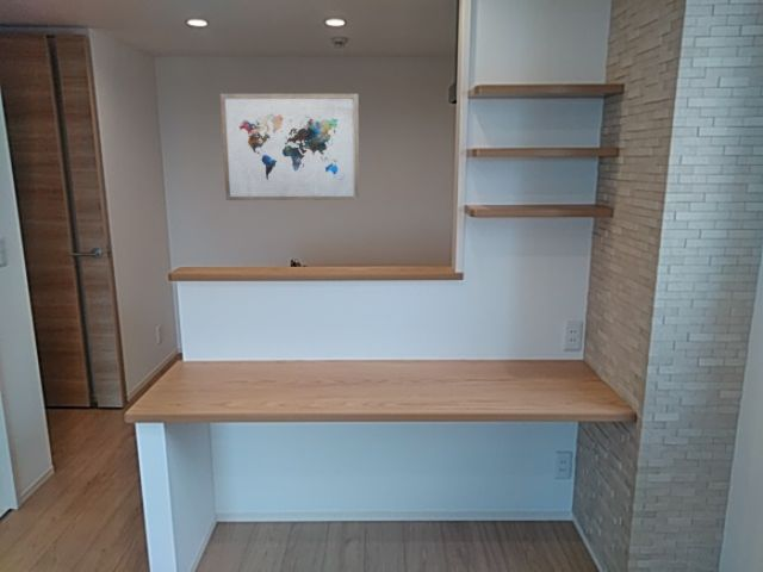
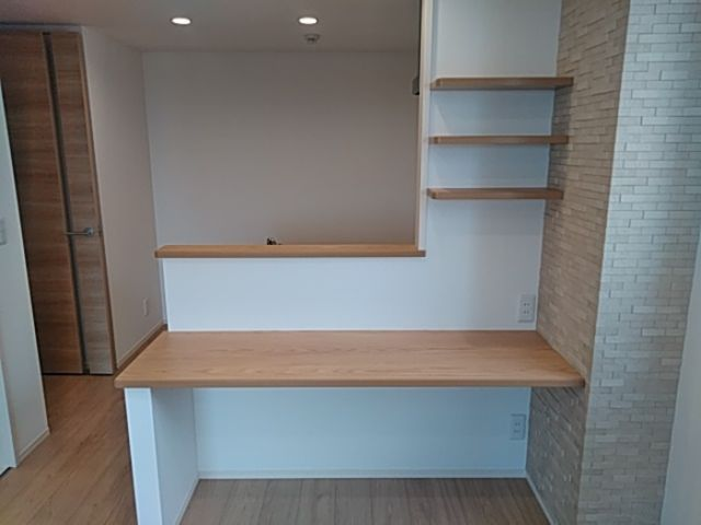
- wall art (291, 148)
